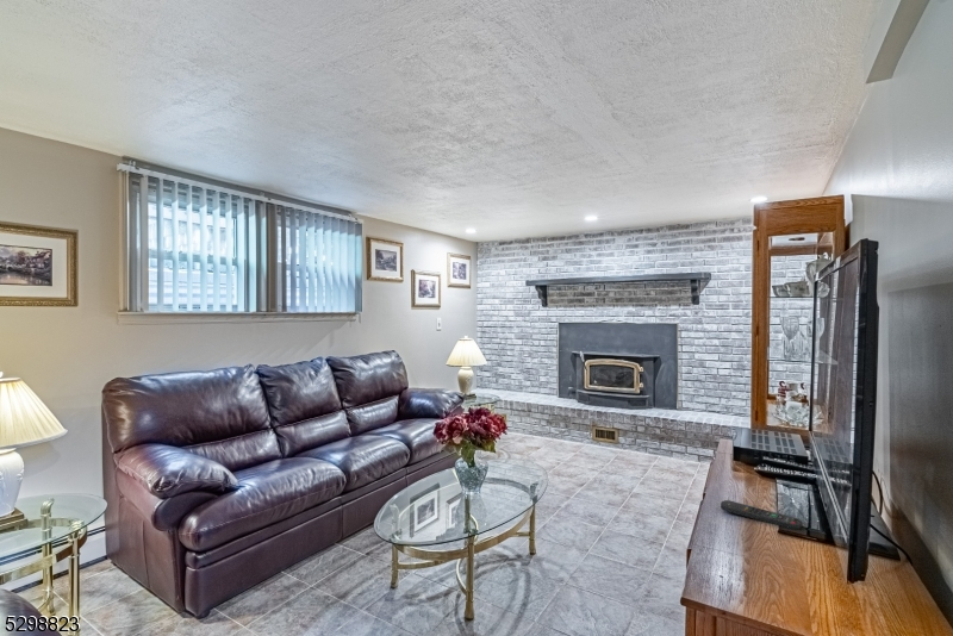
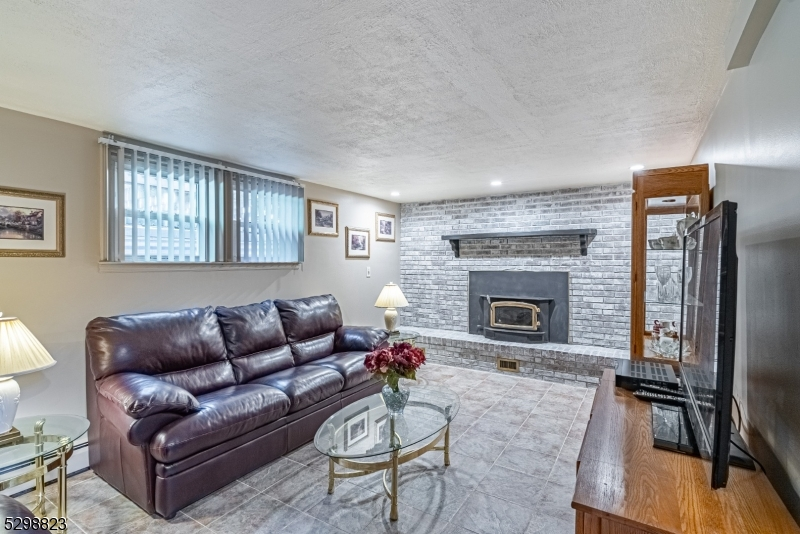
- remote control (759, 513)
